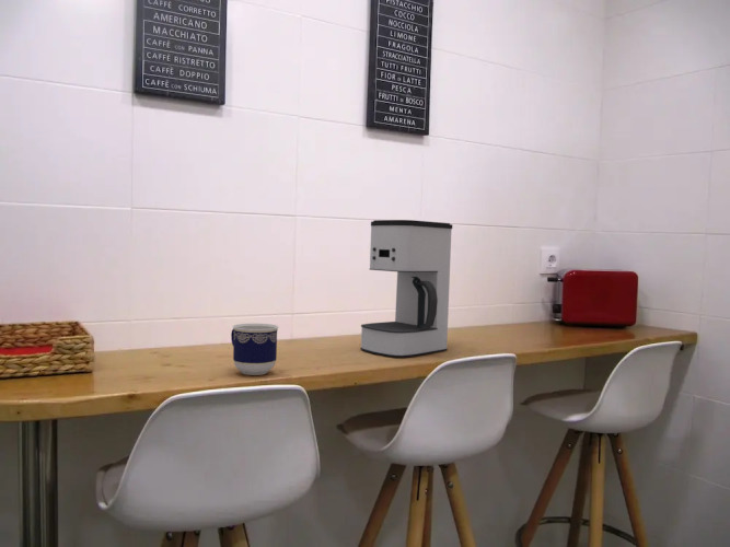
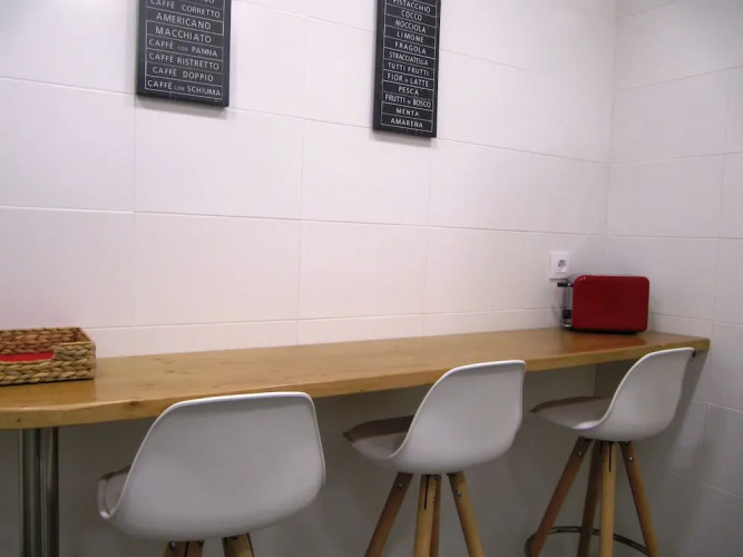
- cup (251, 348)
- coffee maker (407, 286)
